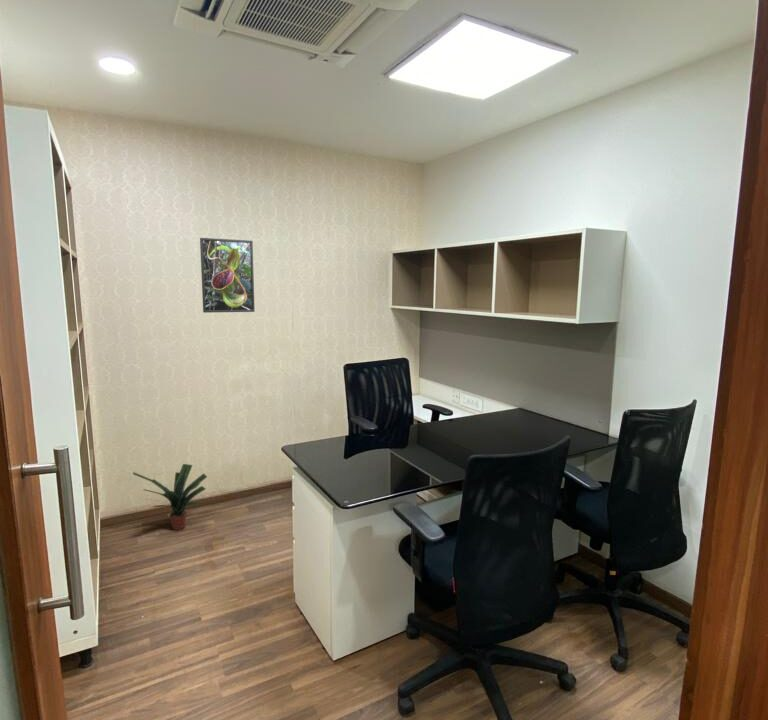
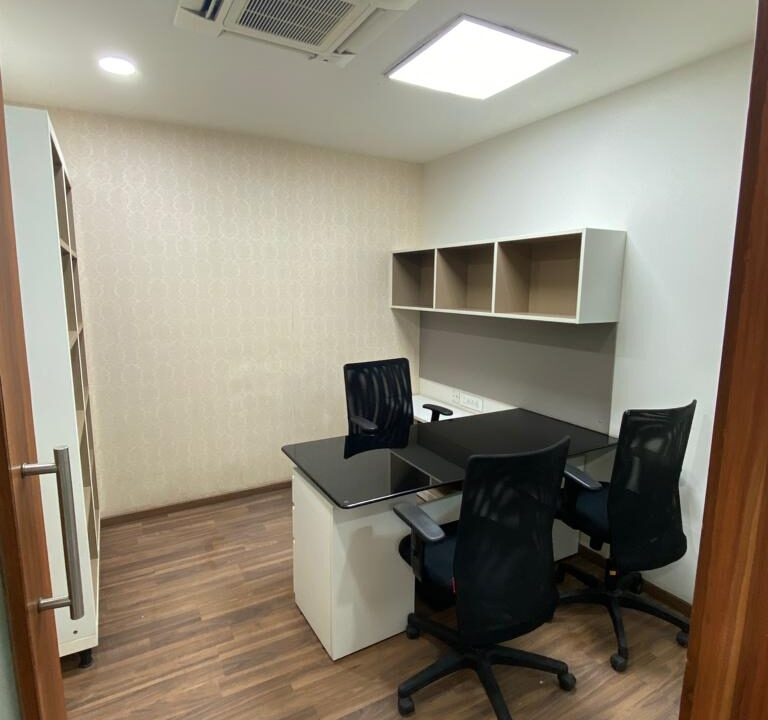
- potted plant (172, 497)
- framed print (228, 276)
